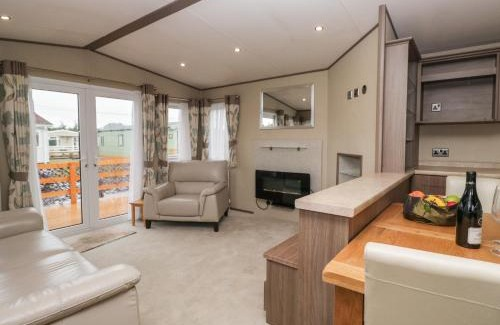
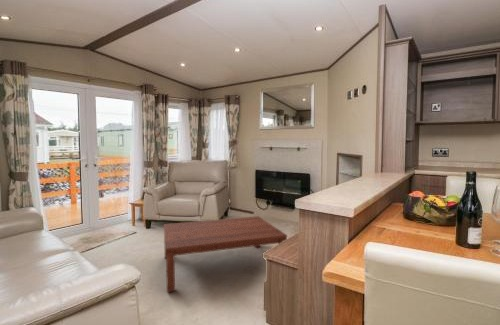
+ coffee table (221, 247)
